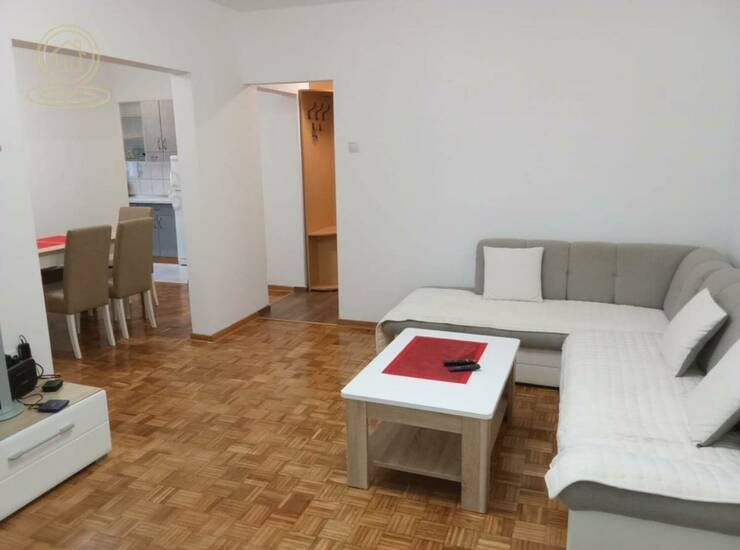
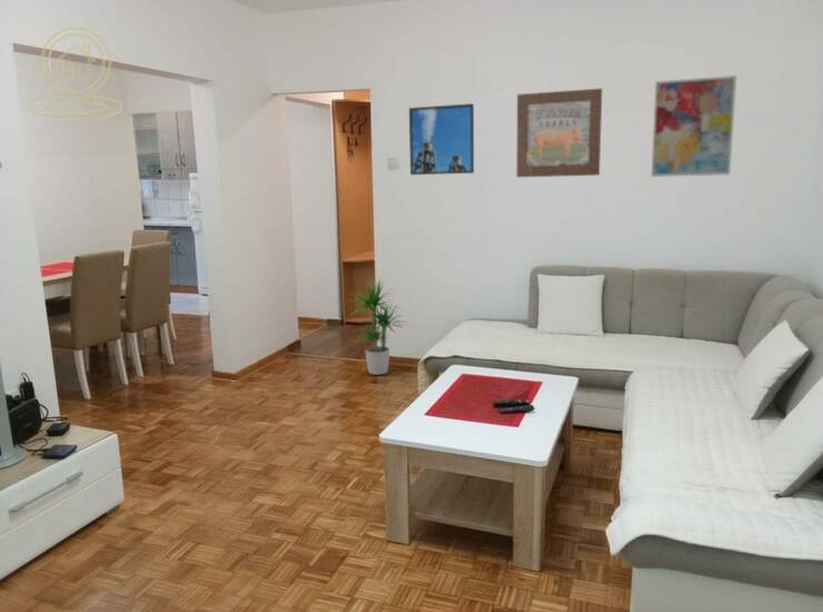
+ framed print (440, 140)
+ potted plant (377, 326)
+ wall art (557, 134)
+ wall art (692, 128)
